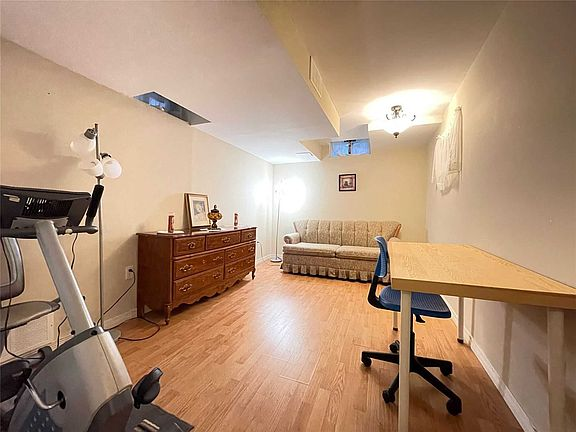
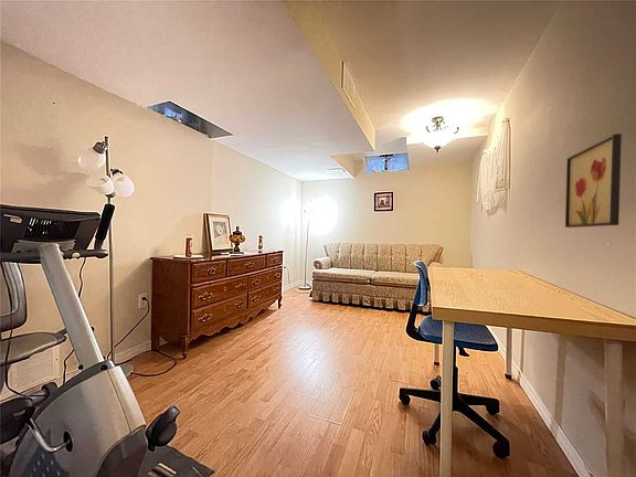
+ wall art (591, 187)
